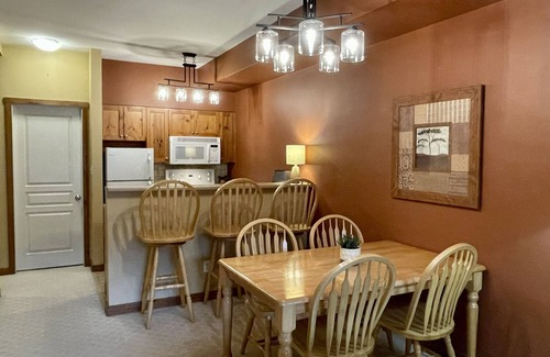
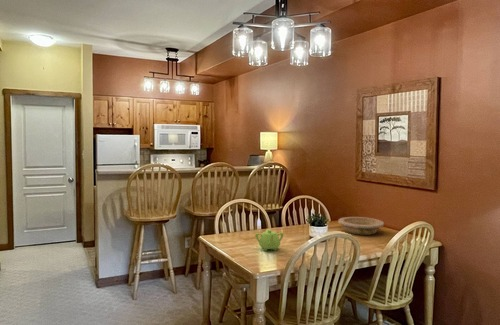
+ teapot (269, 239)
+ bowl (360, 226)
